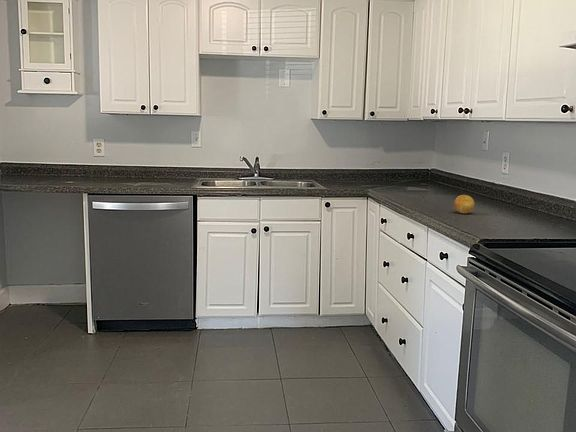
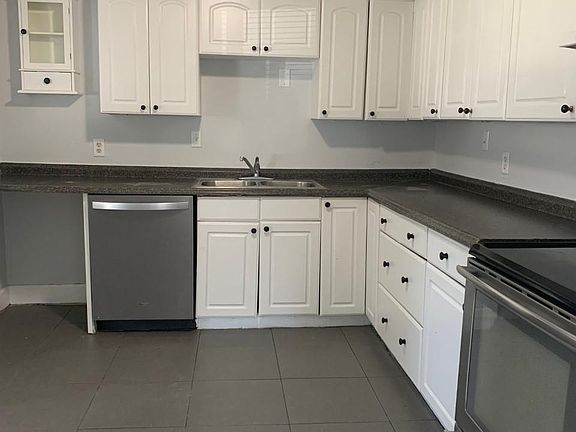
- fruit (464, 204)
